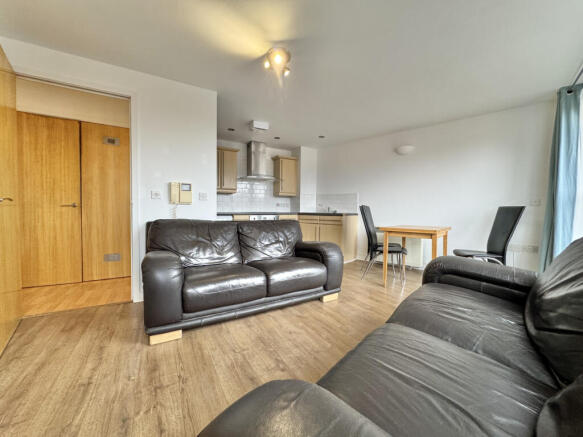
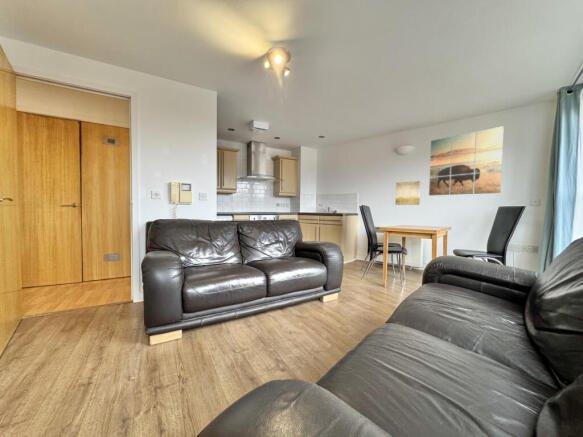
+ wall art (407, 193)
+ wall art (462, 164)
